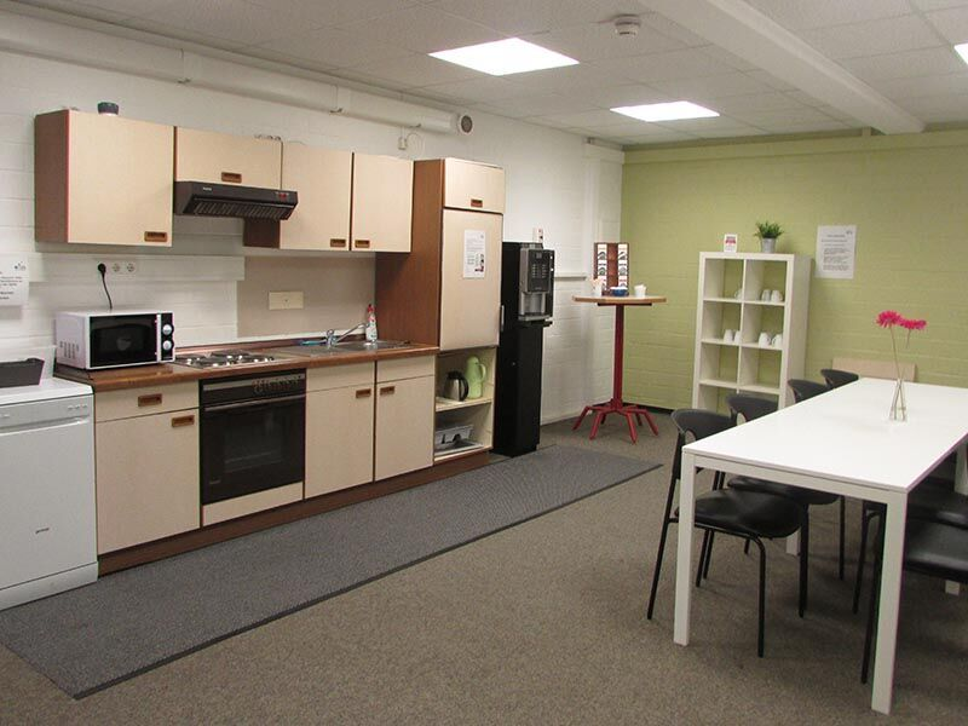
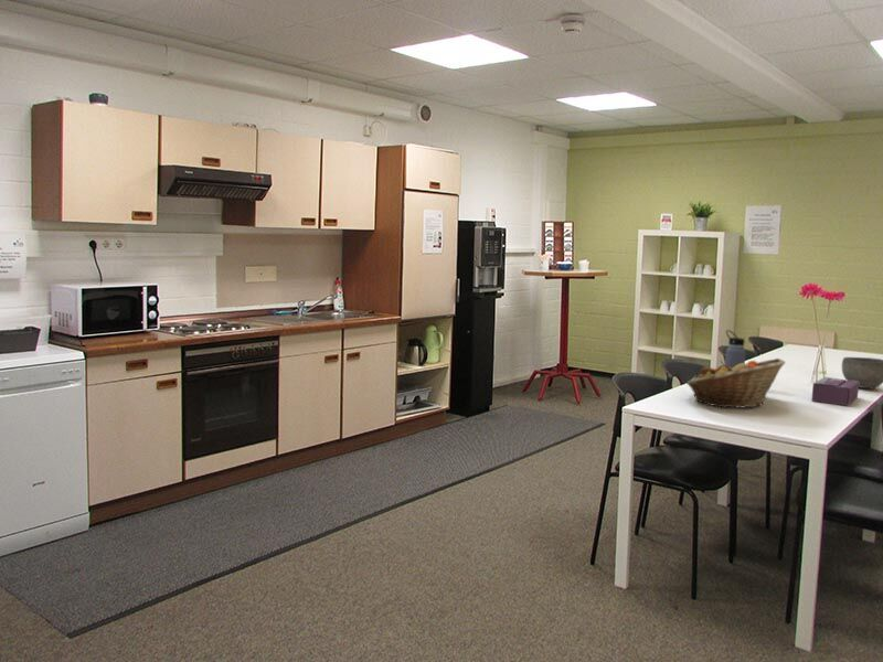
+ fruit basket (735, 380)
+ tissue box (836, 391)
+ bowl (864, 373)
+ water bottle (734, 357)
